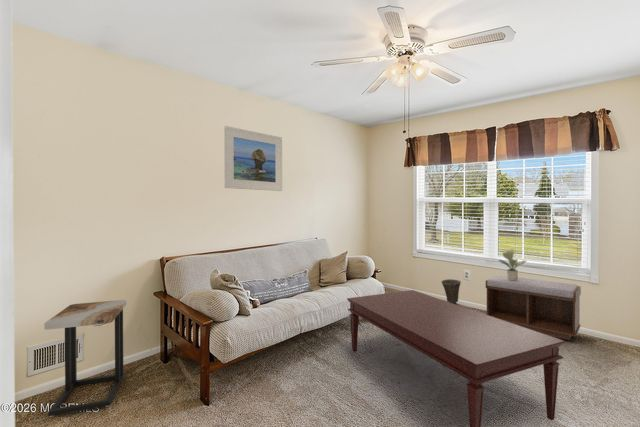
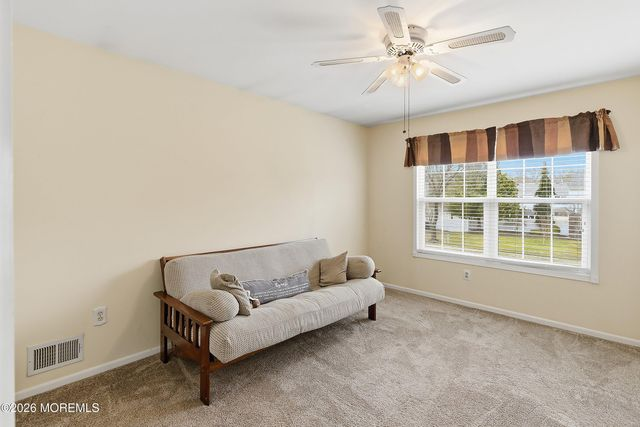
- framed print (255, 160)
- potted plant (513, 264)
- bench (531, 303)
- vase (451, 293)
- coffee table (434, 347)
- side table (75, 352)
